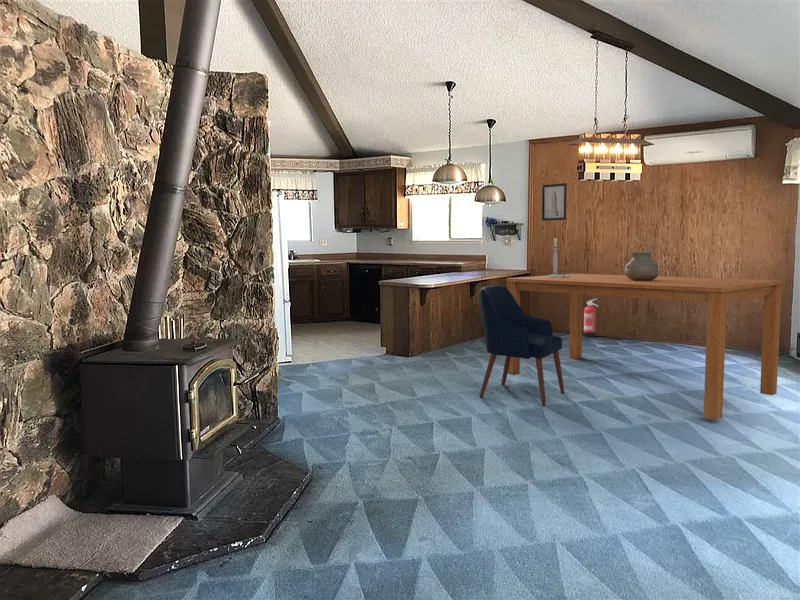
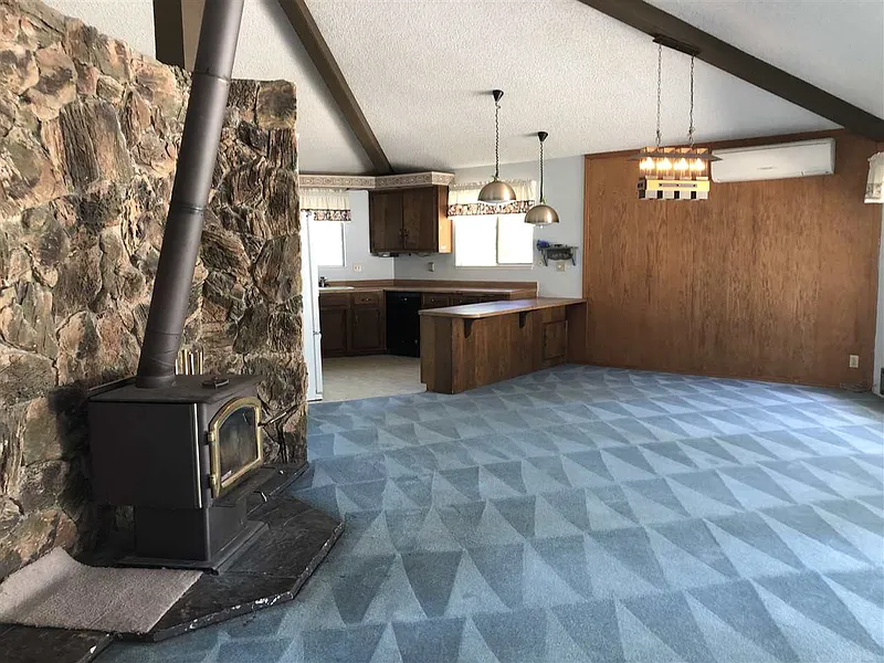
- fire extinguisher (588, 316)
- wall art (554, 202)
- vase (641, 266)
- candlestick (557, 258)
- dining table (632, 297)
- chair (518, 341)
